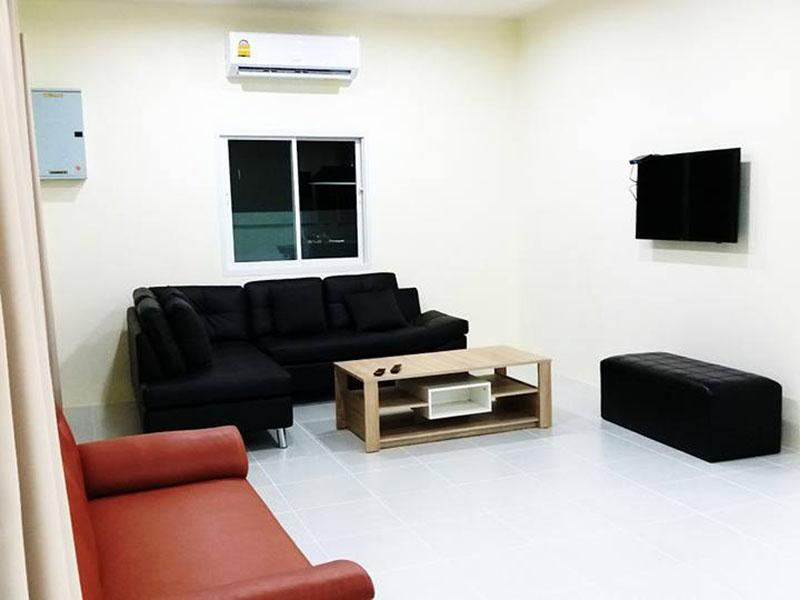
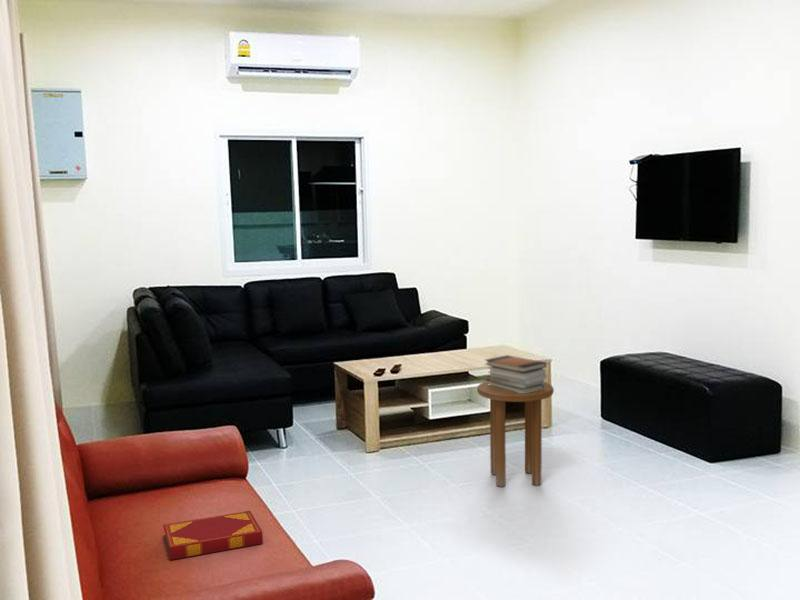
+ side table (525, 432)
+ hardback book (212, 534)
+ book stack (516, 373)
